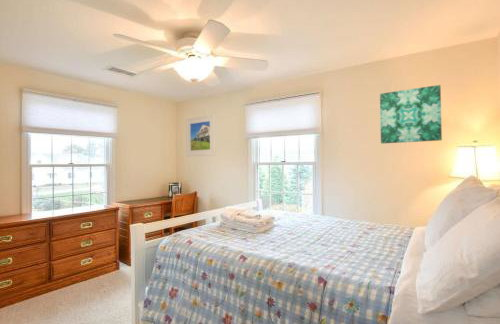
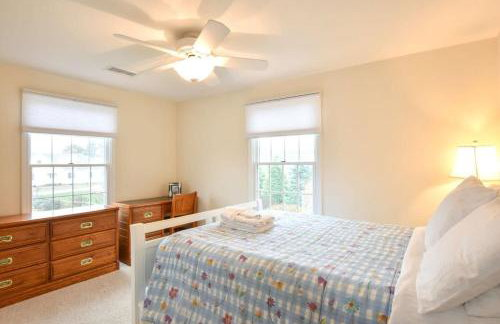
- wall art (409, 115)
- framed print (200, 136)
